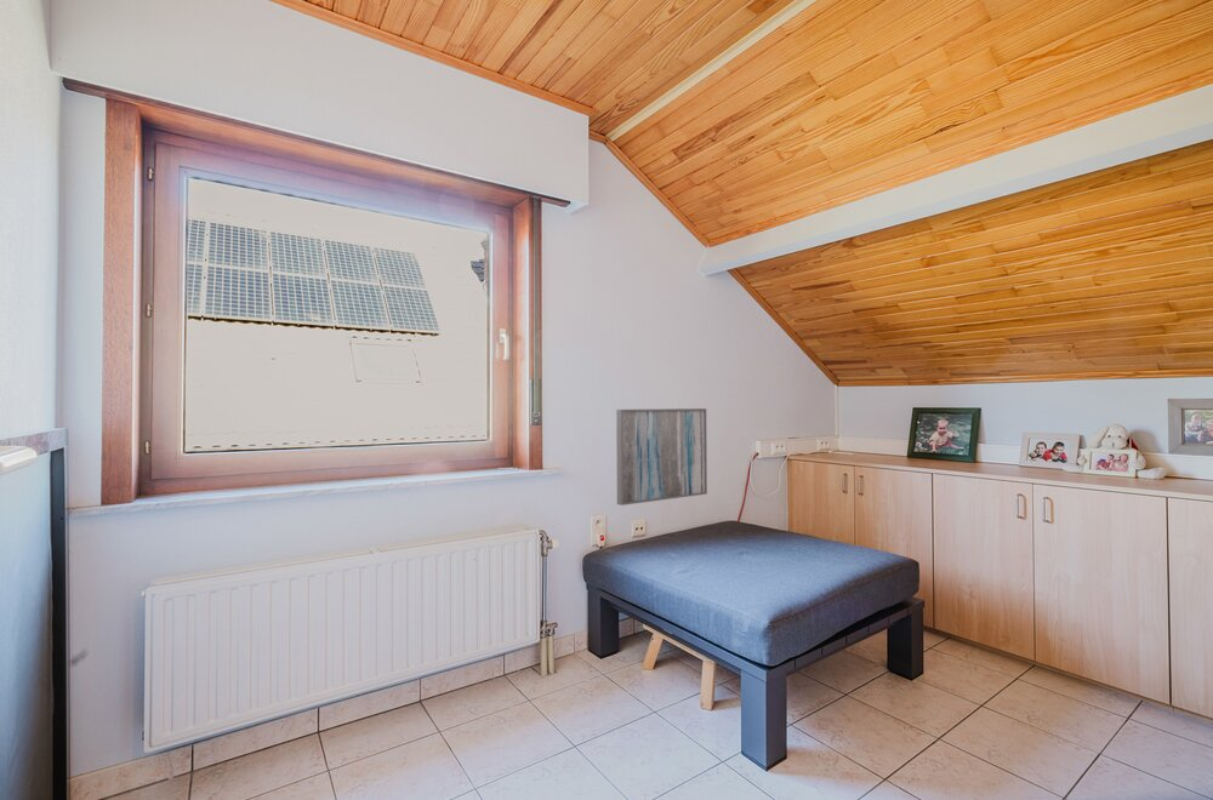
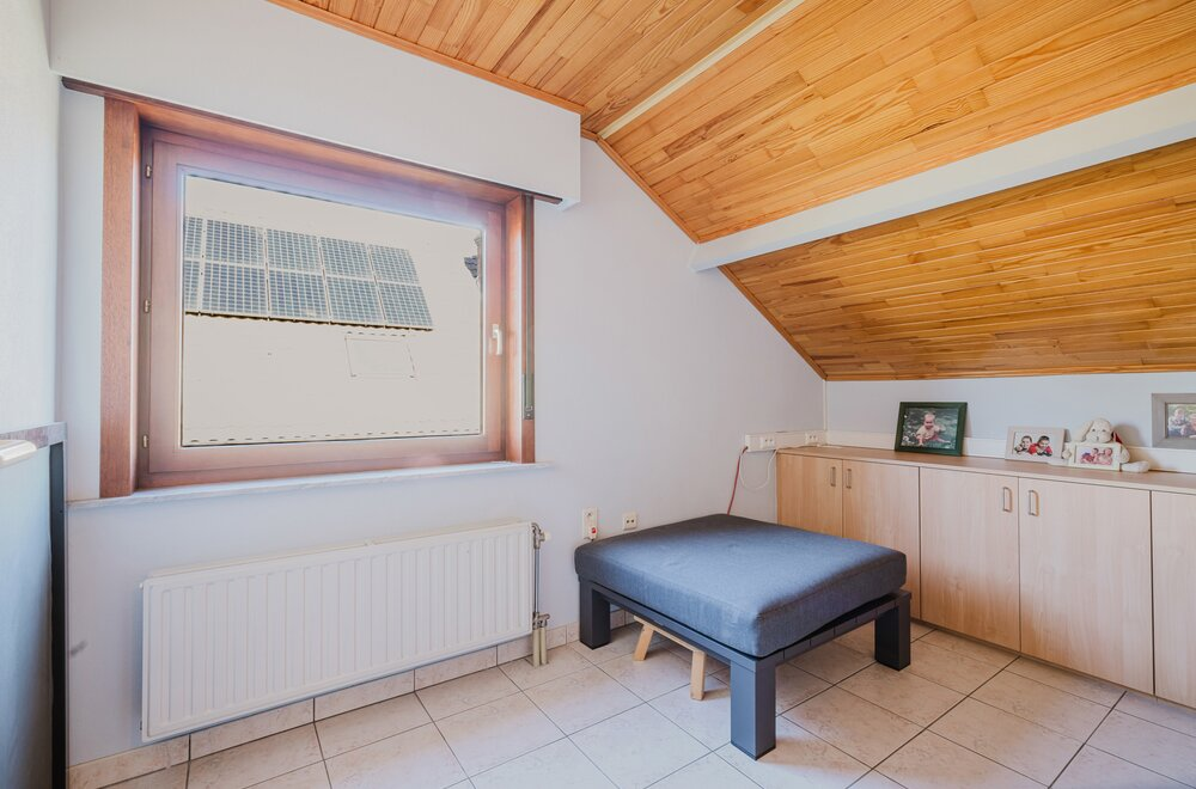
- wall art (664, 453)
